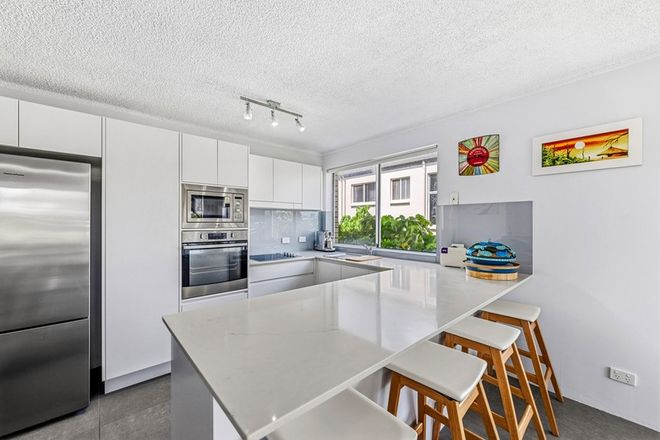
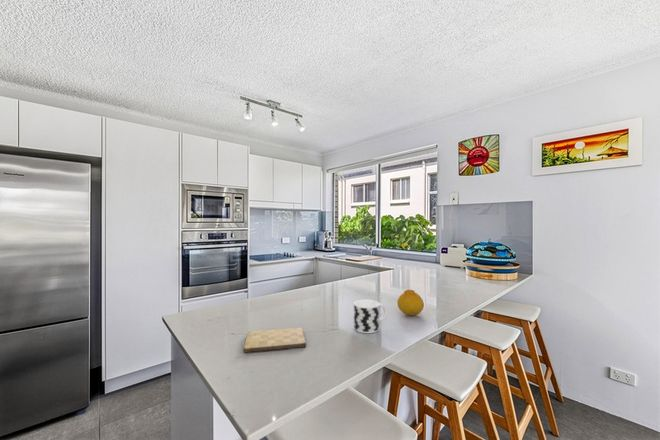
+ cup (370, 315)
+ cutting board (275, 338)
+ fruit (410, 302)
